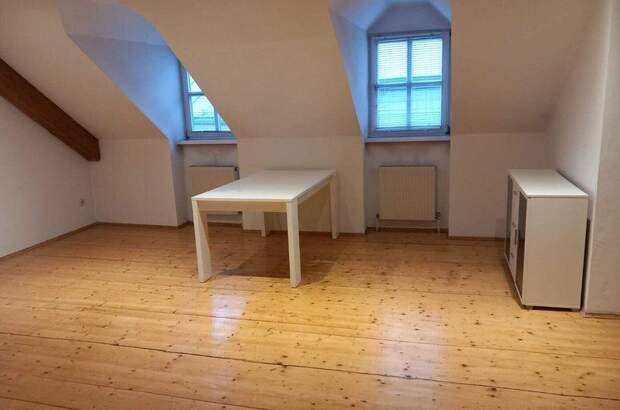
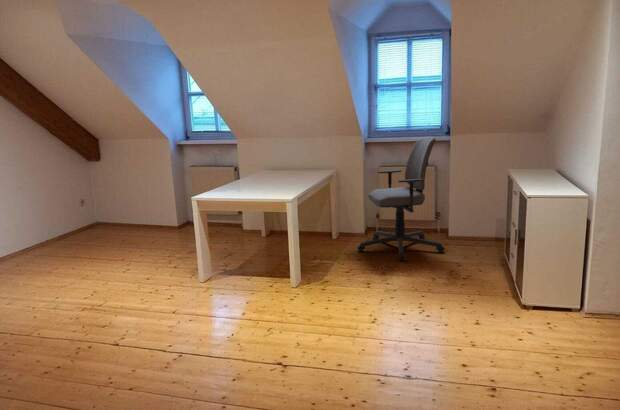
+ office chair (396, 194)
